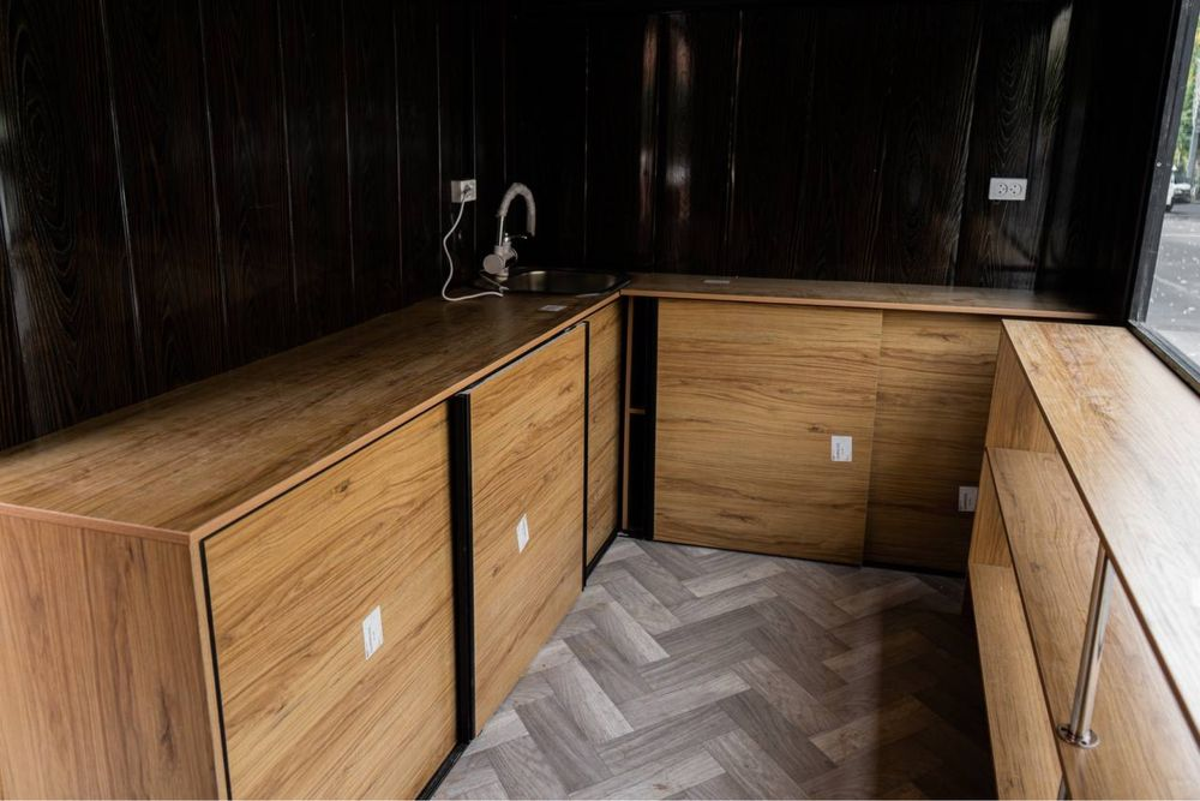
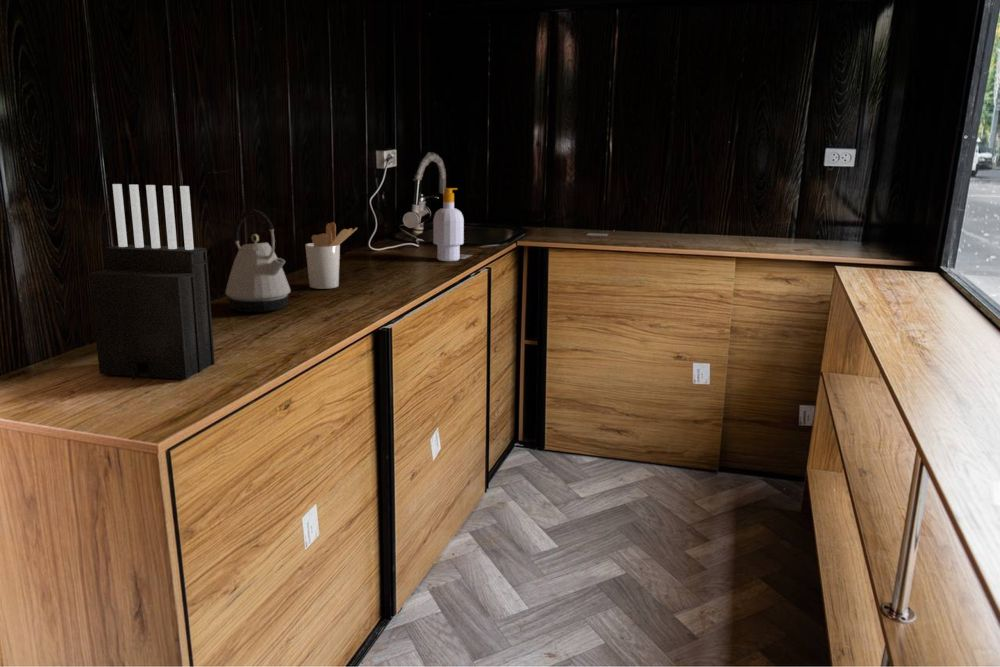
+ knife block (147, 281)
+ kettle (257, 259)
+ utensil holder (331, 255)
+ soap bottle (448, 224)
